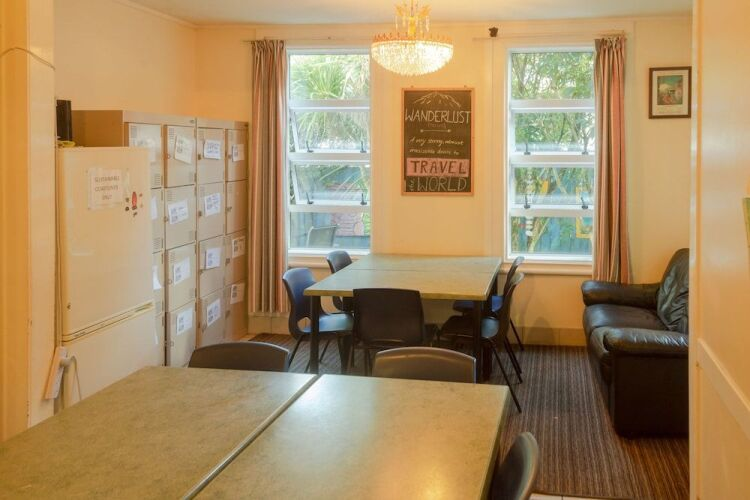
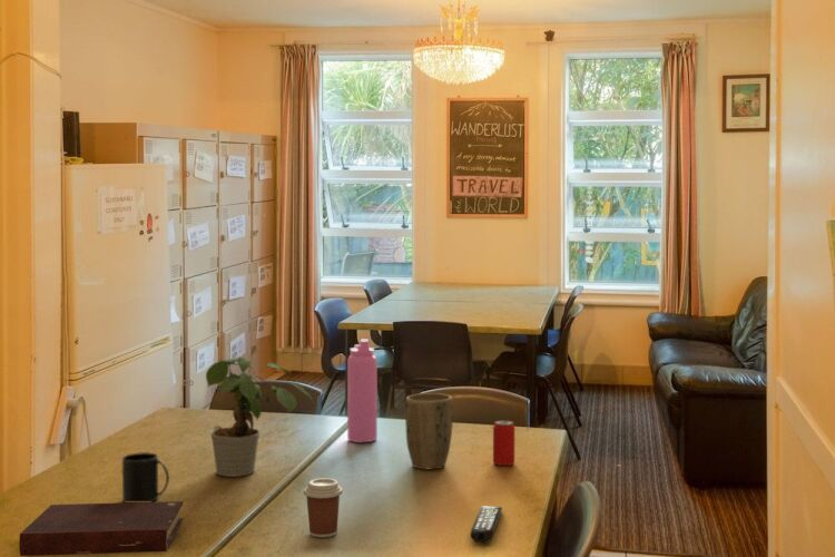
+ water bottle (362, 389)
+ potted plant (250, 413)
+ plant pot (429, 431)
+ coffee cup (323, 507)
+ beverage can (503, 442)
+ mug (146, 478)
+ remote control (487, 521)
+ book (106, 527)
